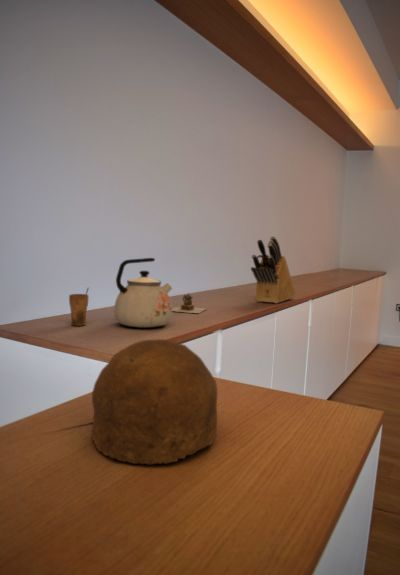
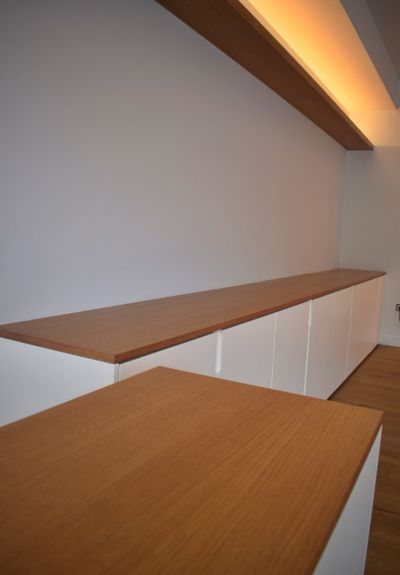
- bowl (156, 390)
- knife block (274, 269)
- kettle (144, 291)
- teapot (187, 301)
- cup (78, 306)
